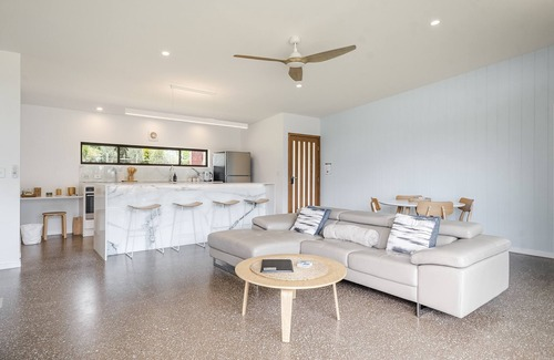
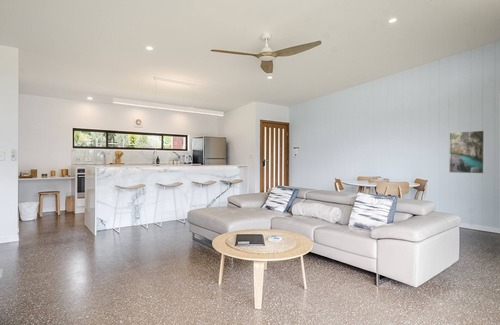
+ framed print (466, 152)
